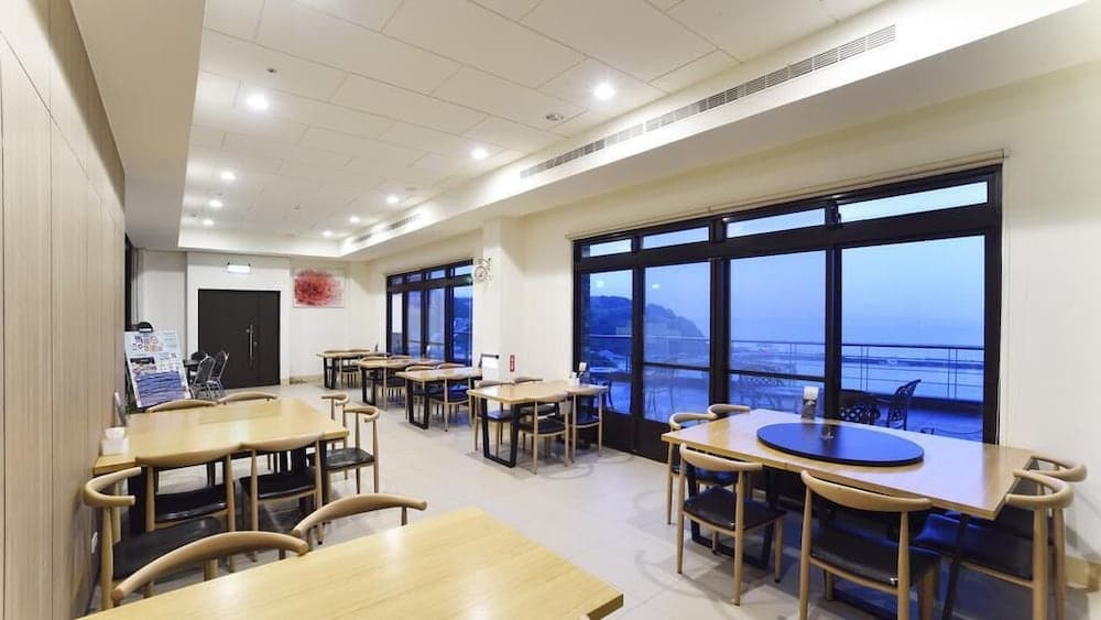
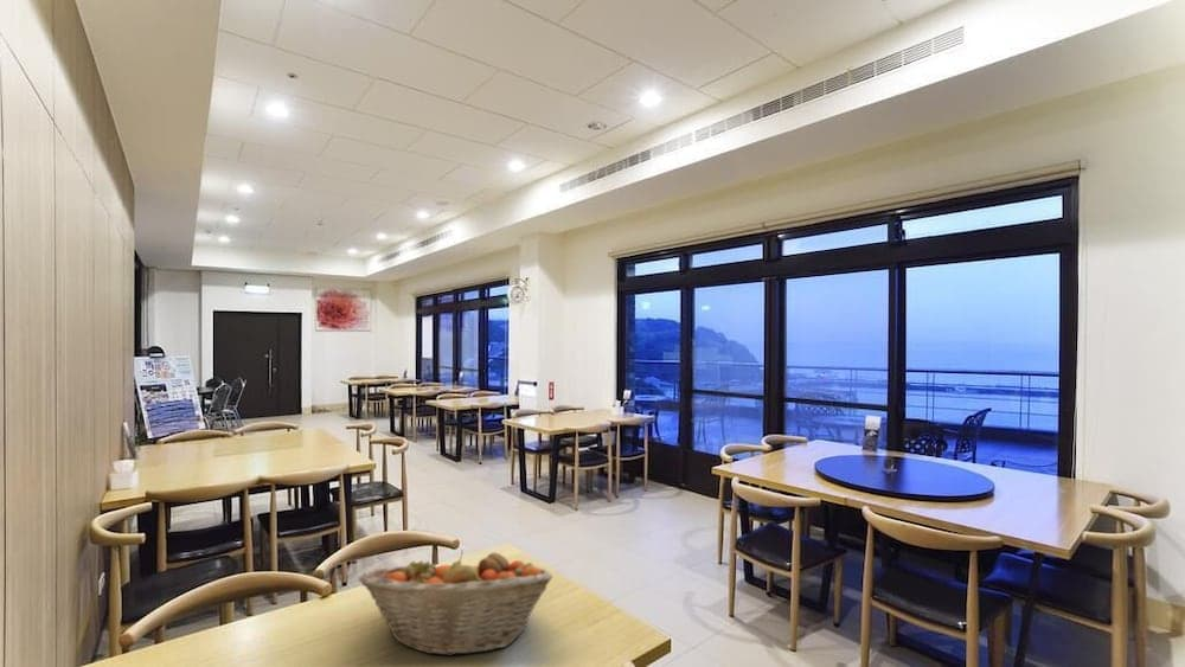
+ fruit basket (457, 589)
